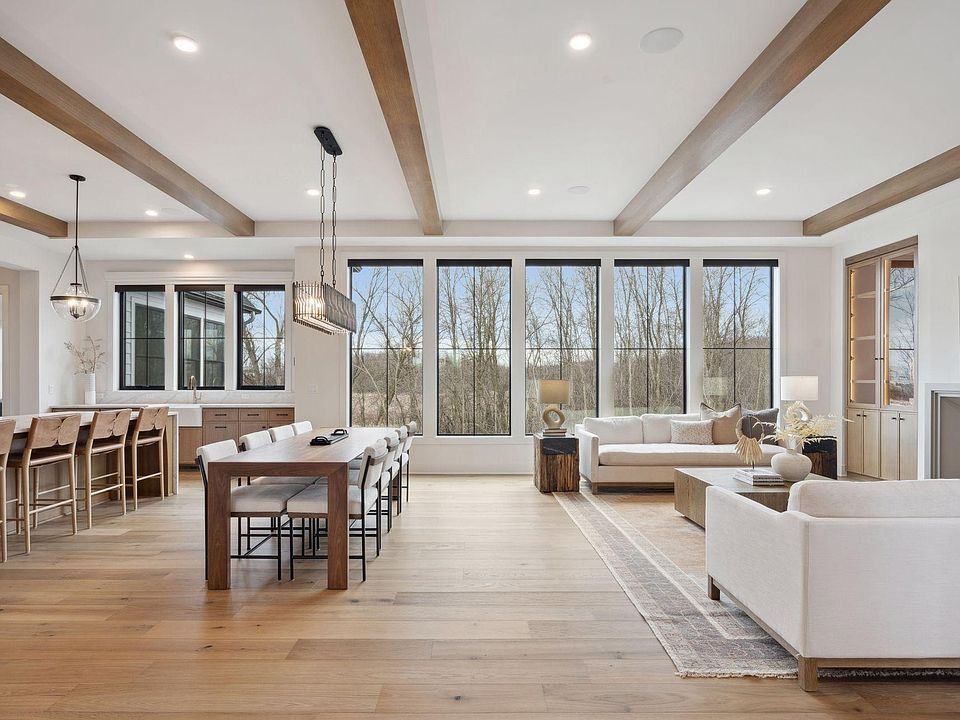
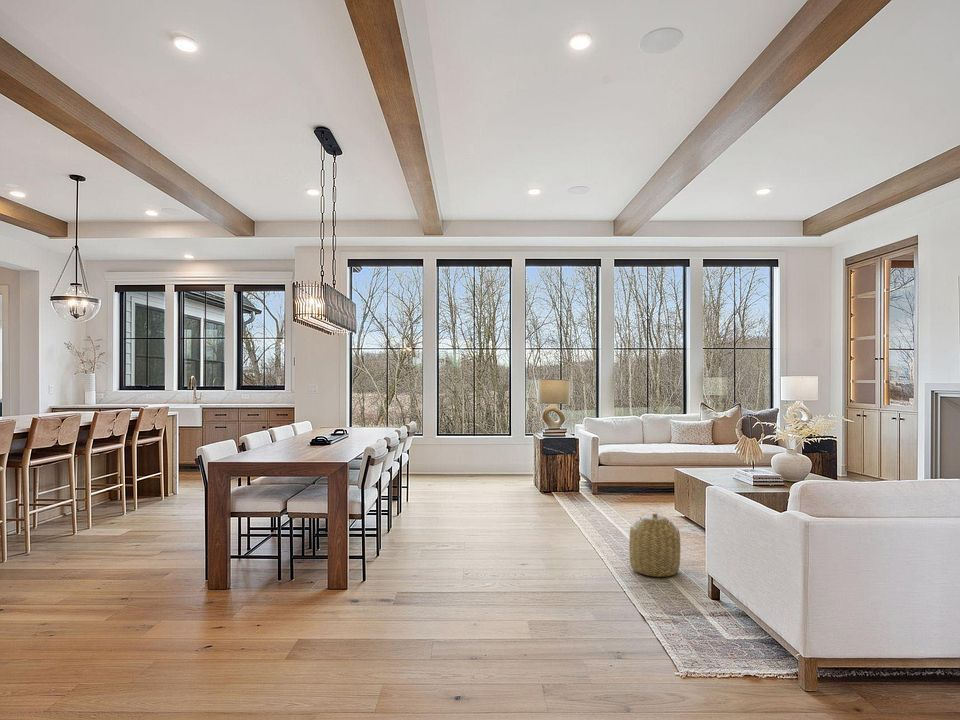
+ basket (654, 542)
